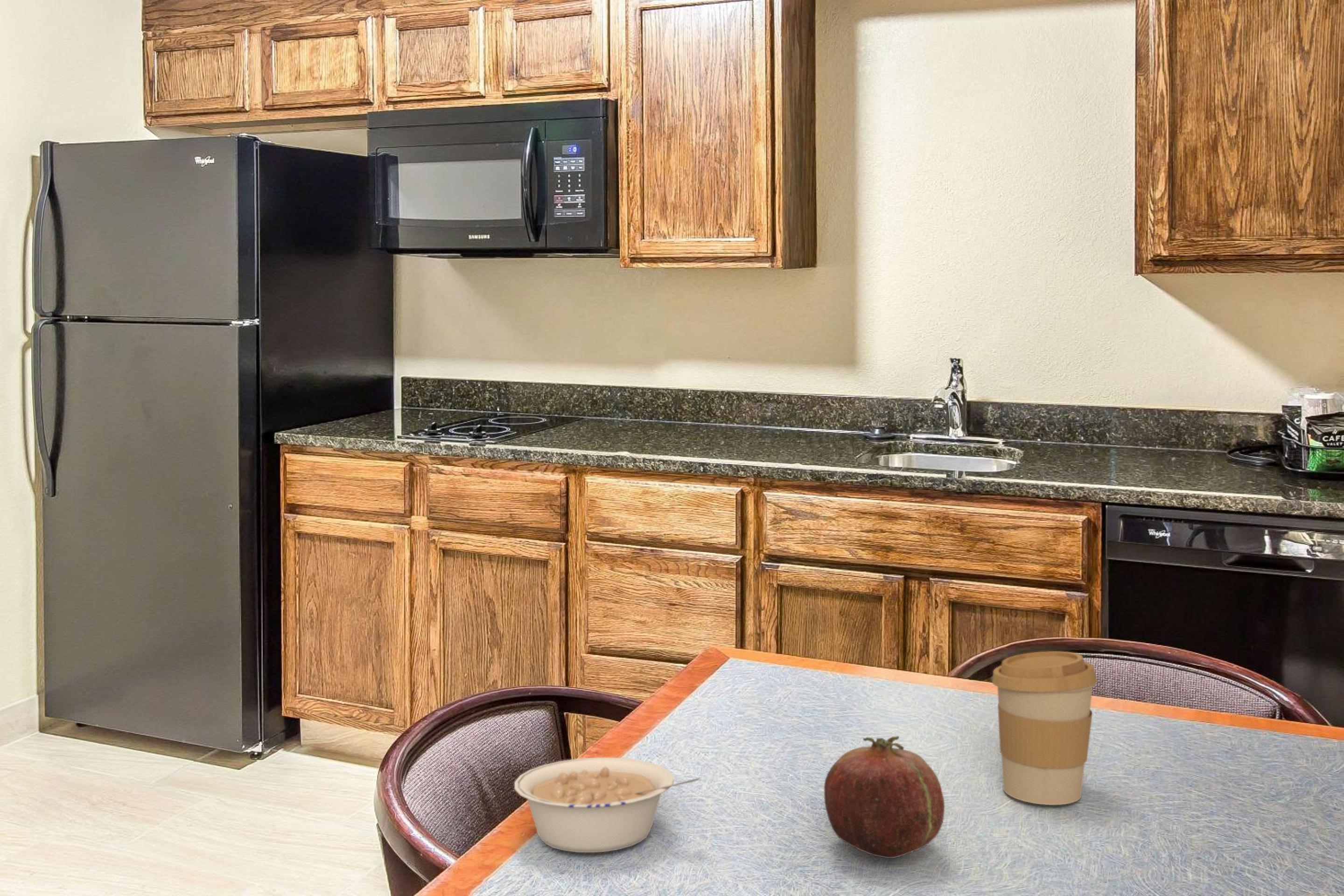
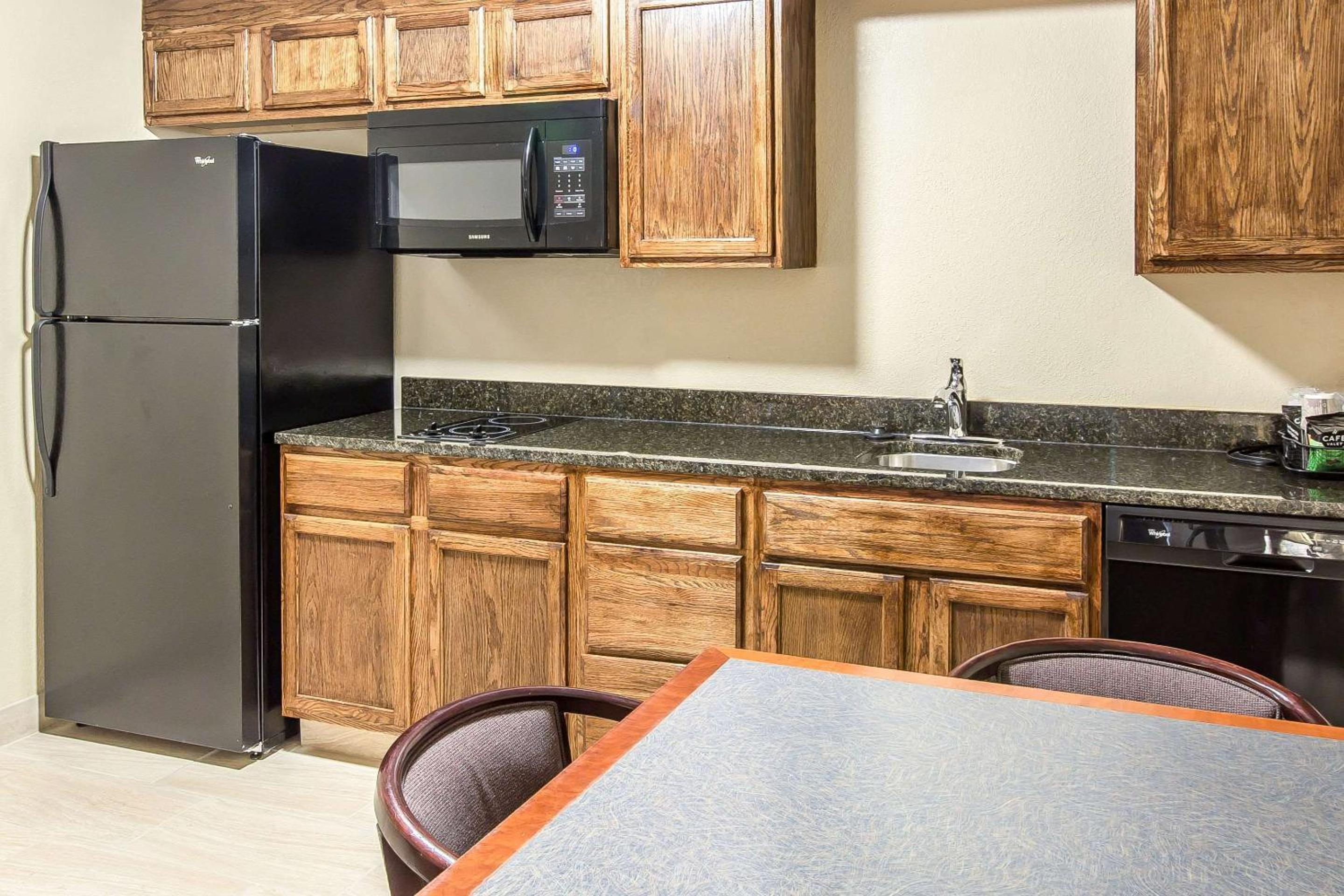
- coffee cup (1043, 723)
- fruit (882, 794)
- legume (601, 801)
